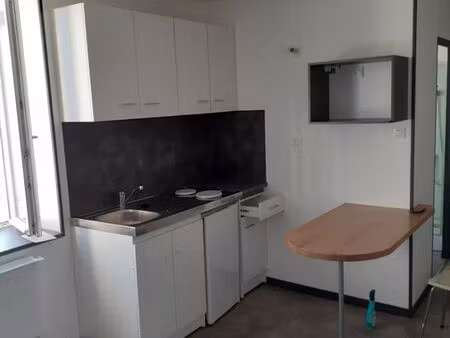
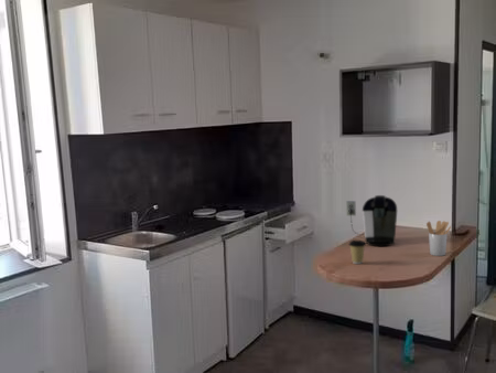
+ coffee maker (370, 219)
+ coffee cup (357, 252)
+ utensil holder (439, 237)
